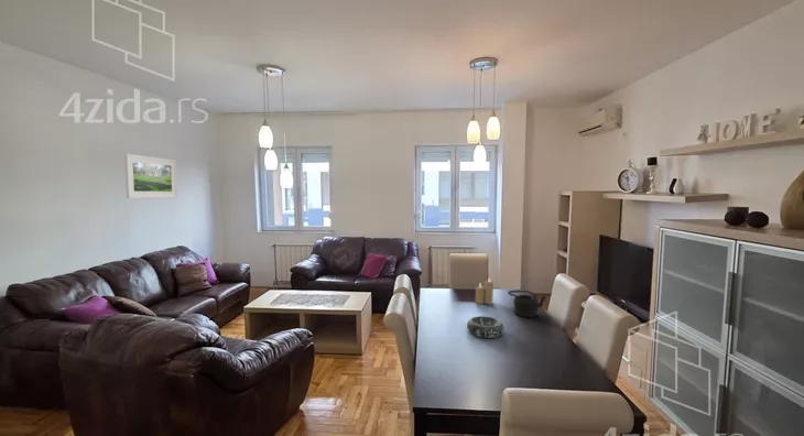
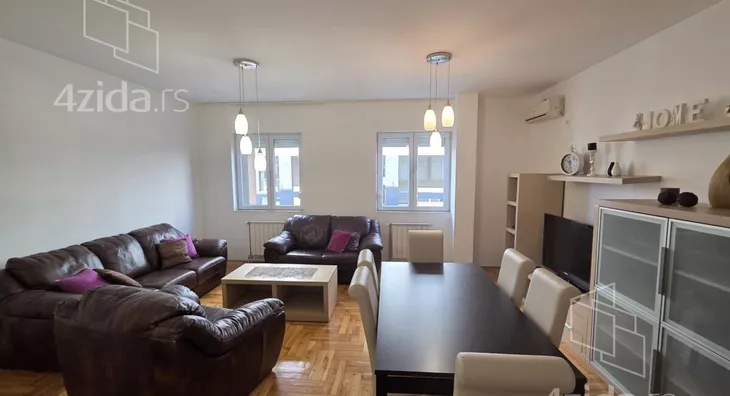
- decorative bowl (485, 327)
- candle (484, 290)
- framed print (153, 177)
- teapot (526, 303)
